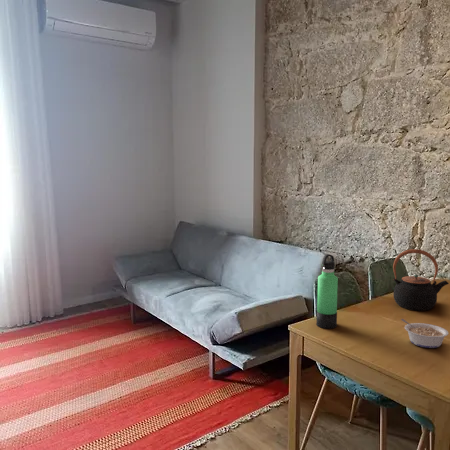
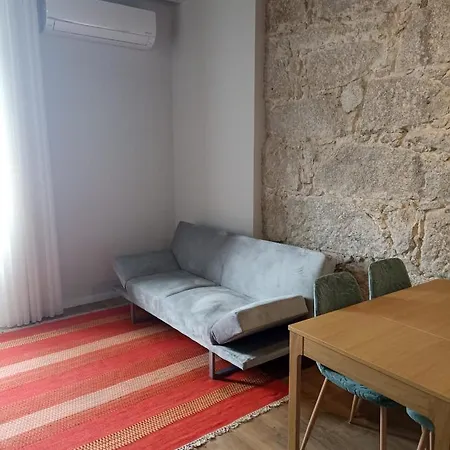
- legume (424, 334)
- teapot (420, 278)
- thermos bottle (327, 290)
